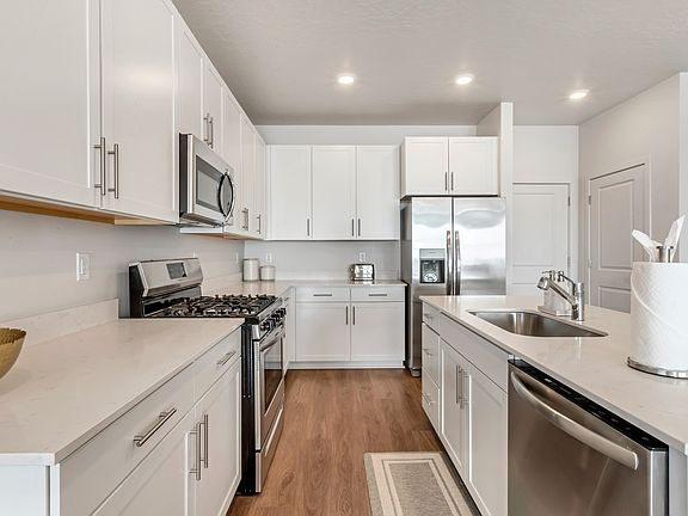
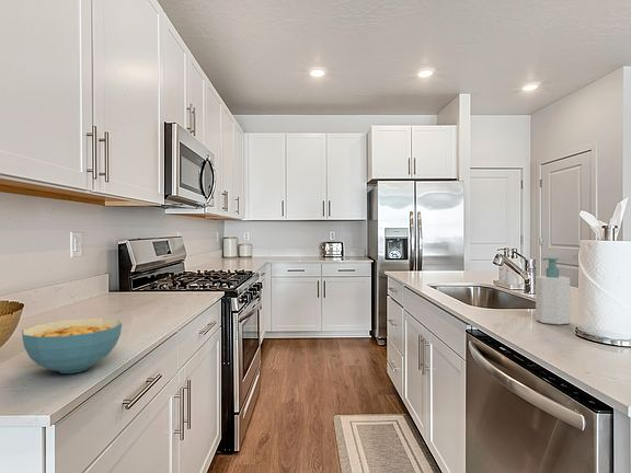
+ soap bottle (552, 289)
+ cereal bowl (73, 347)
